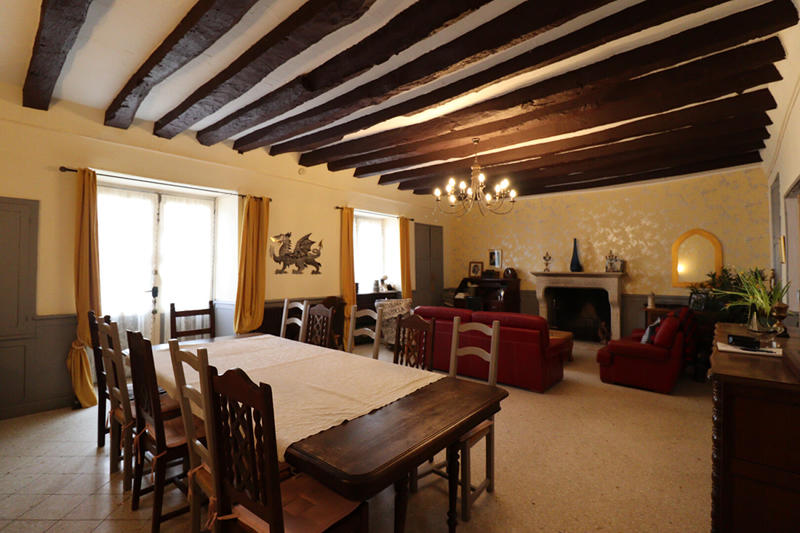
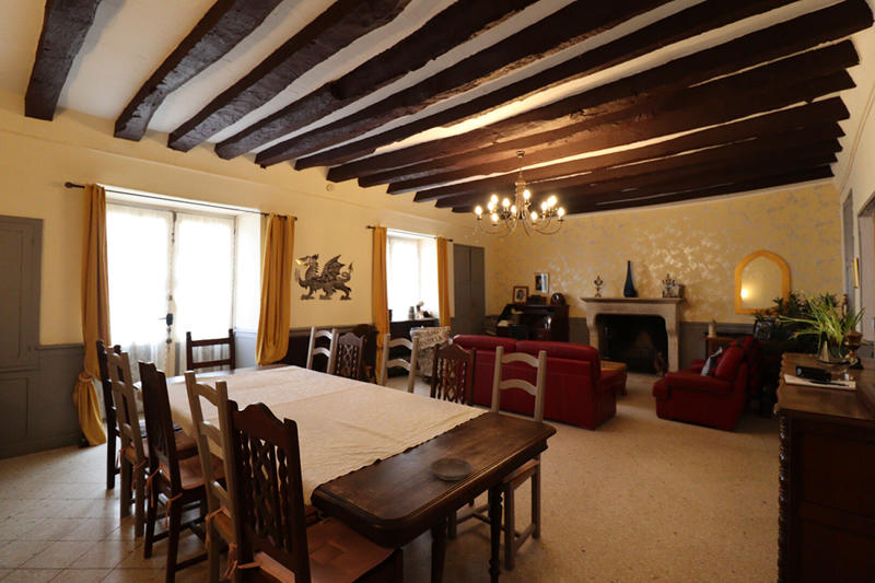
+ saucer (451, 469)
